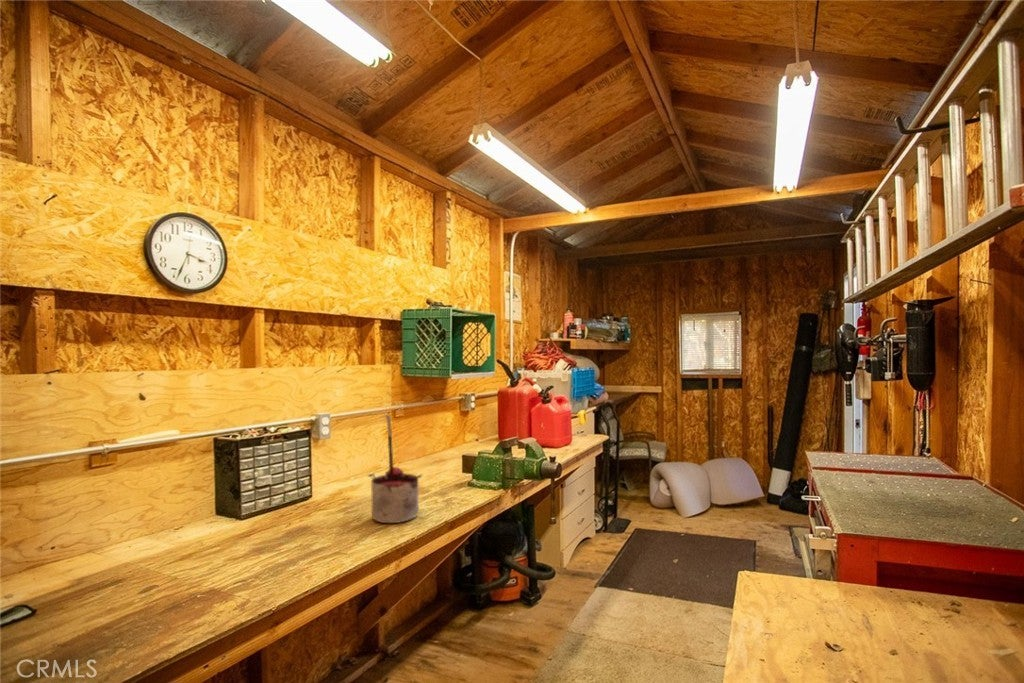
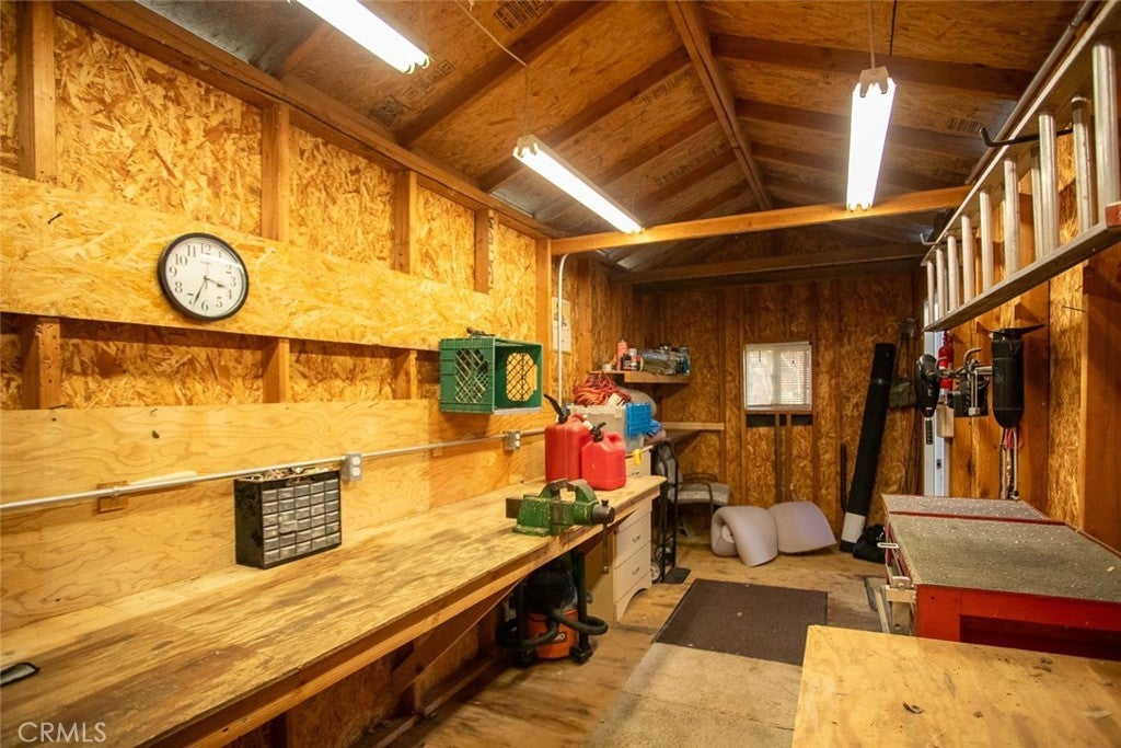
- paint can (392, 464)
